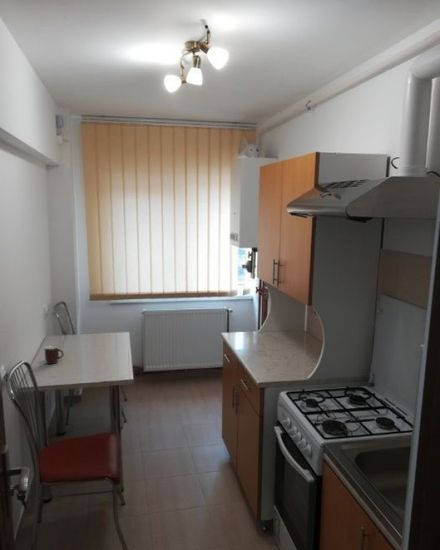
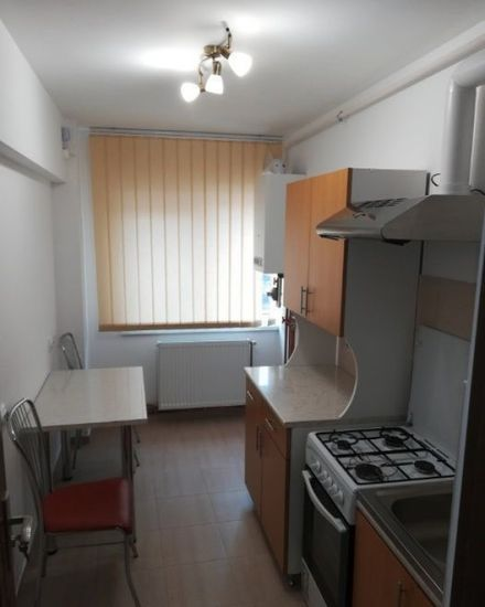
- mug (54, 354)
